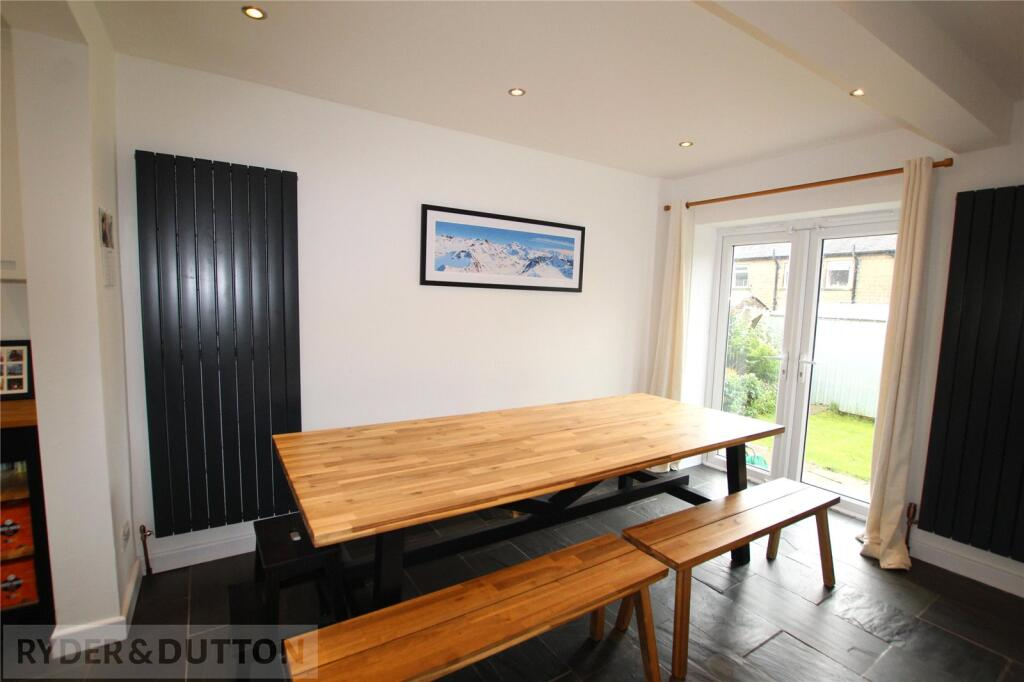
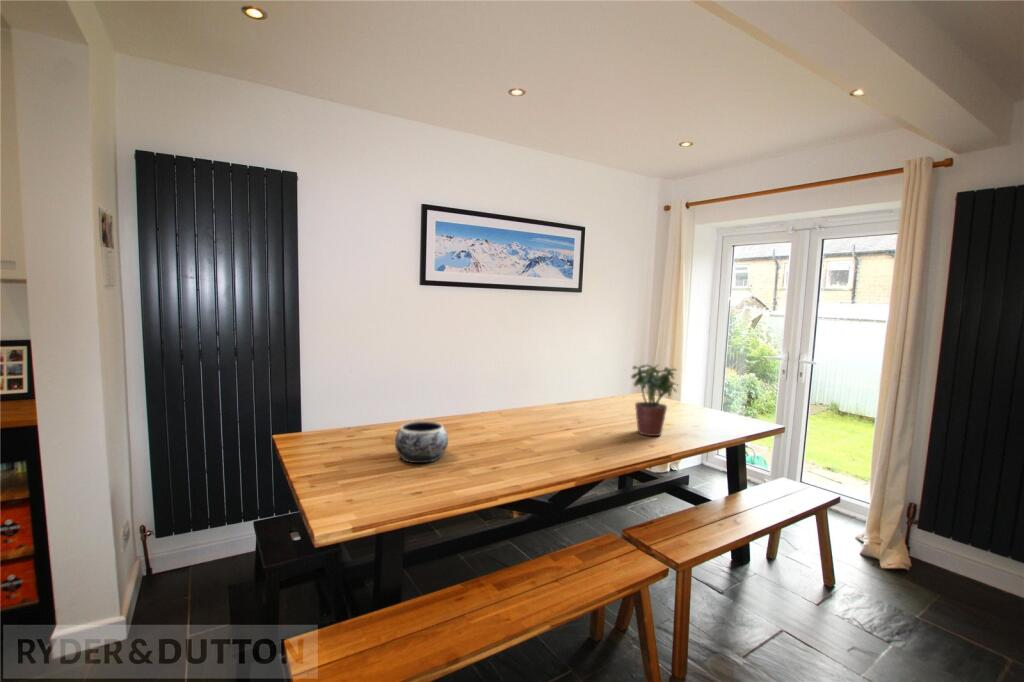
+ decorative bowl (421, 441)
+ potted plant (648, 397)
